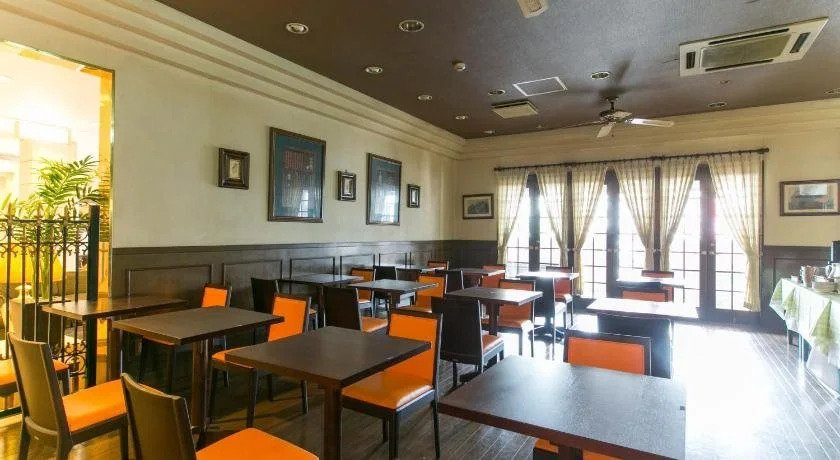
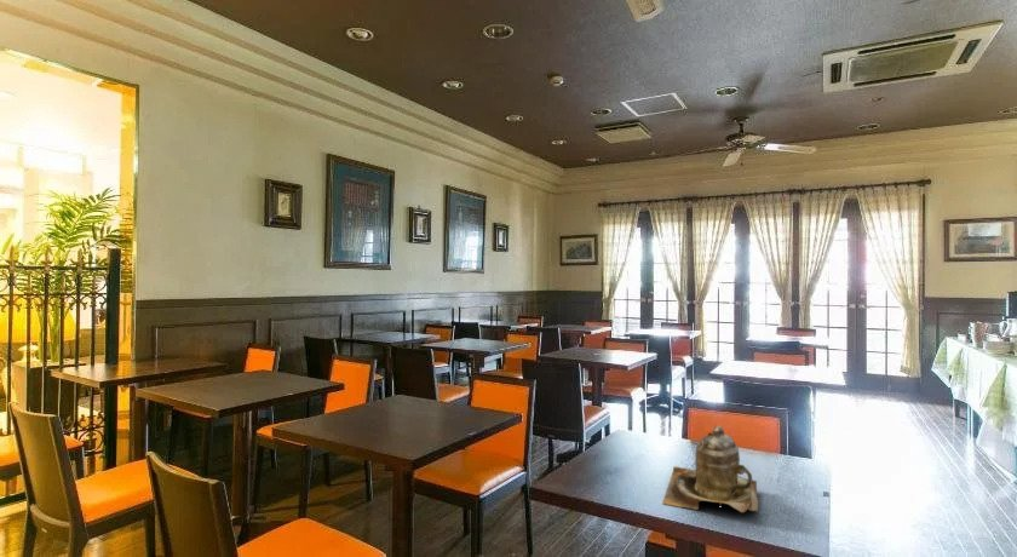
+ teapot (711, 459)
